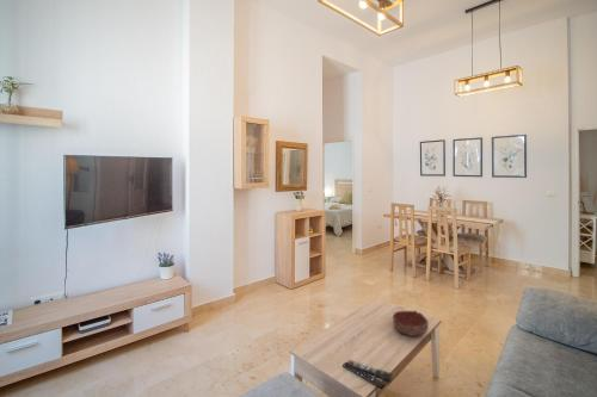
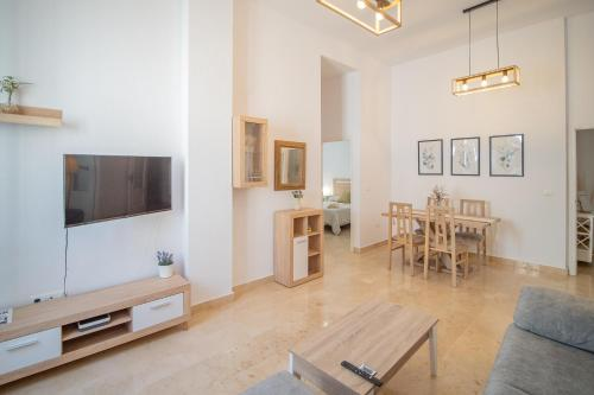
- remote control (368, 368)
- decorative bowl (410, 322)
